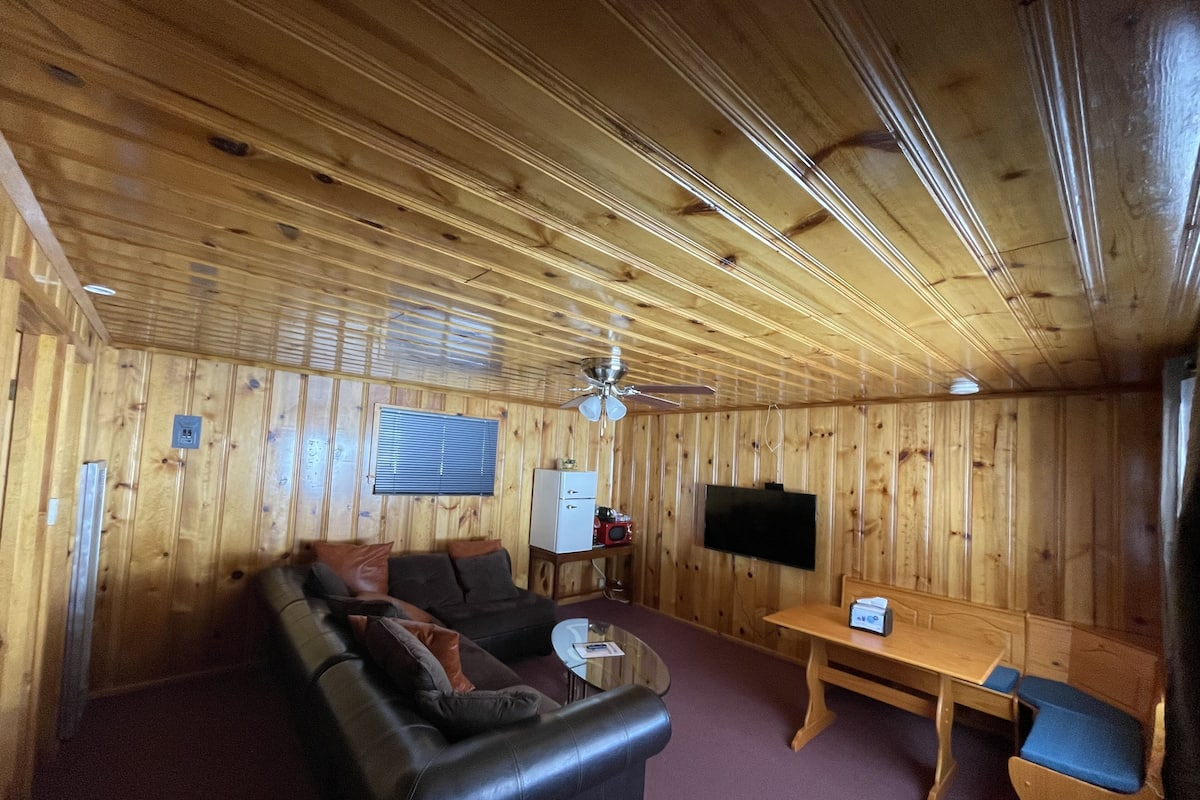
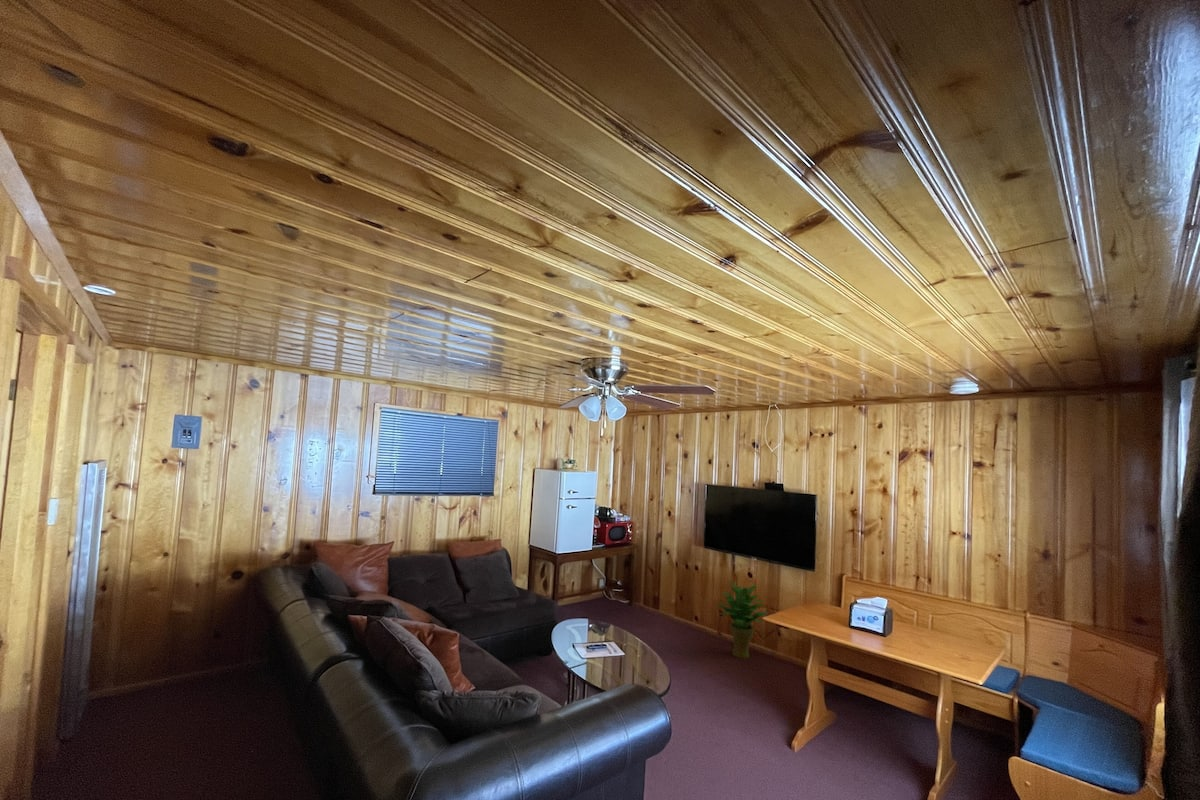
+ potted plant (742, 619)
